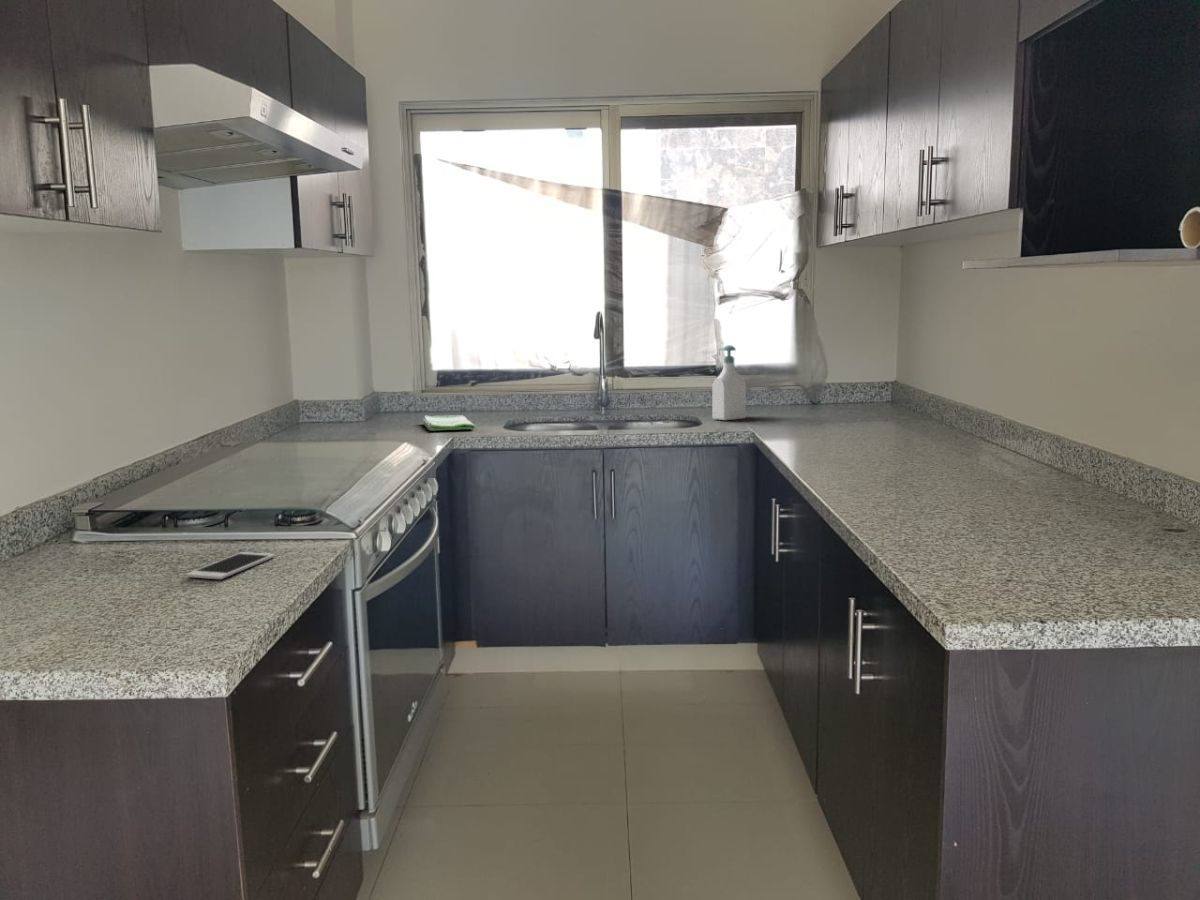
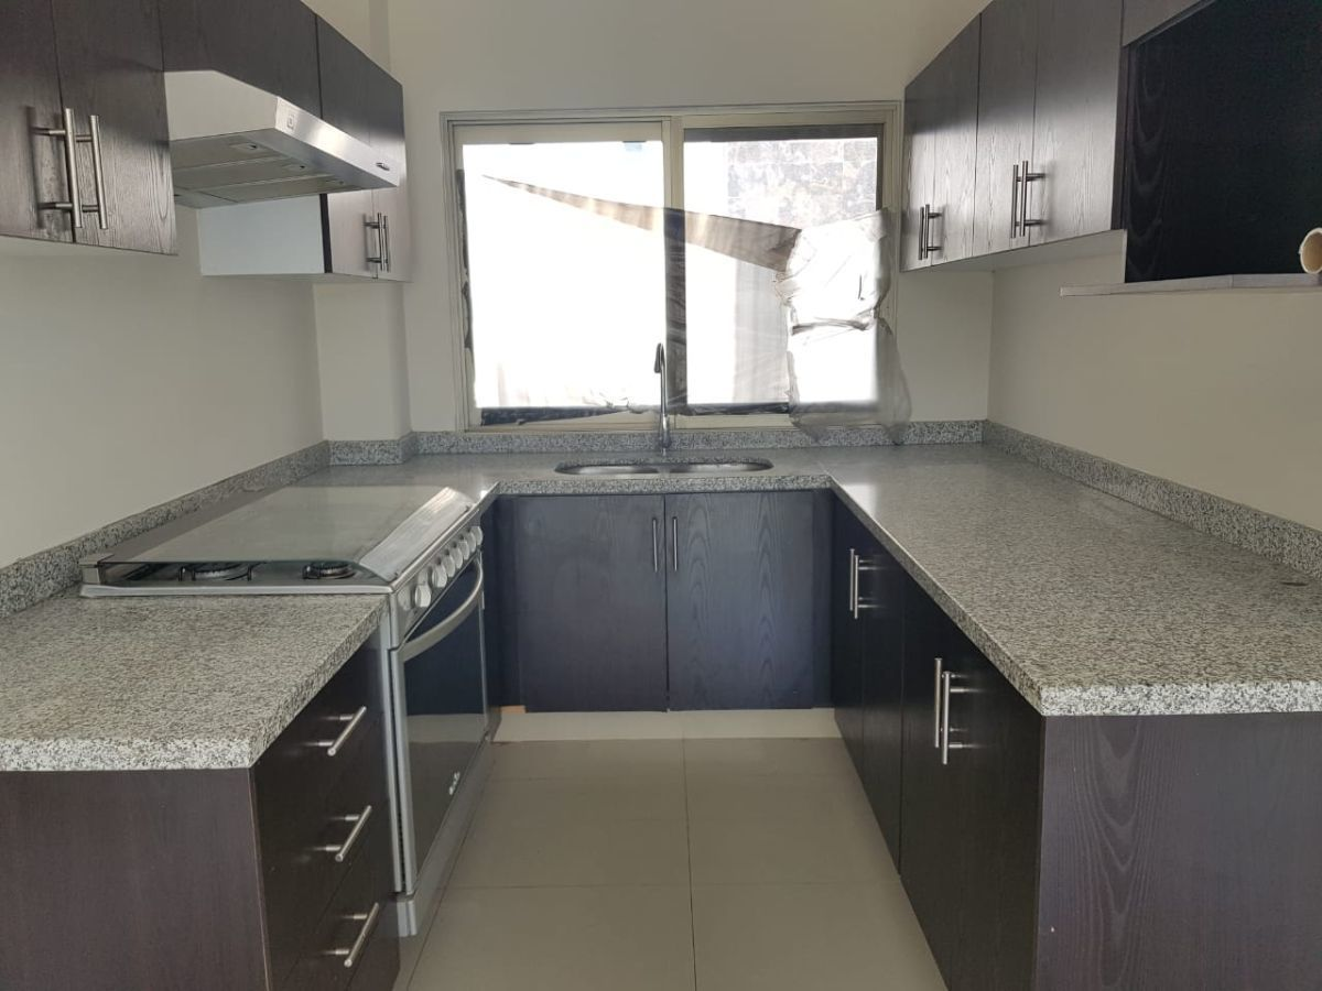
- dish towel (448, 422)
- cell phone (232, 565)
- soap bottle (727, 381)
